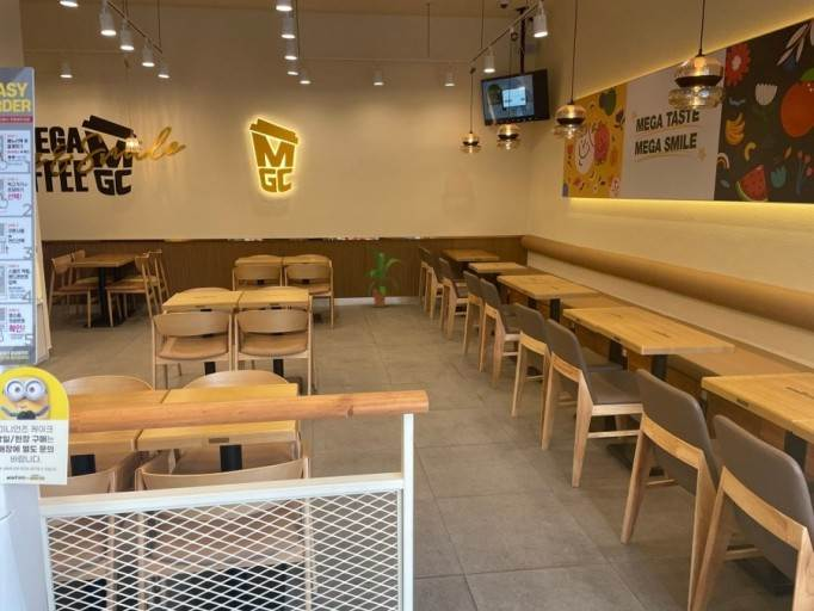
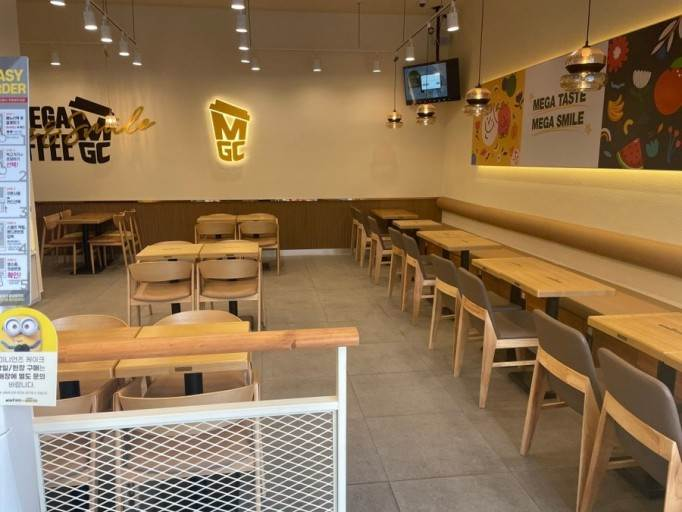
- house plant (386, 276)
